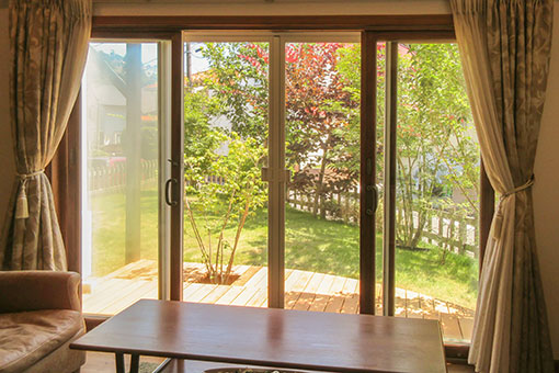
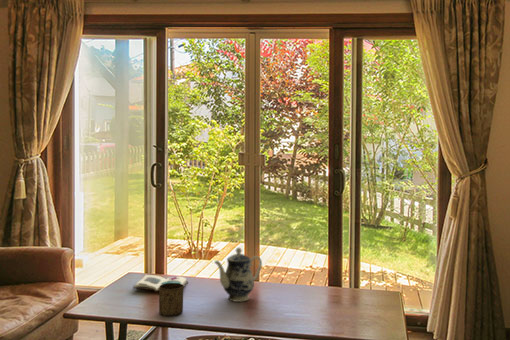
+ book (161, 282)
+ teapot (238, 273)
+ cup (171, 299)
